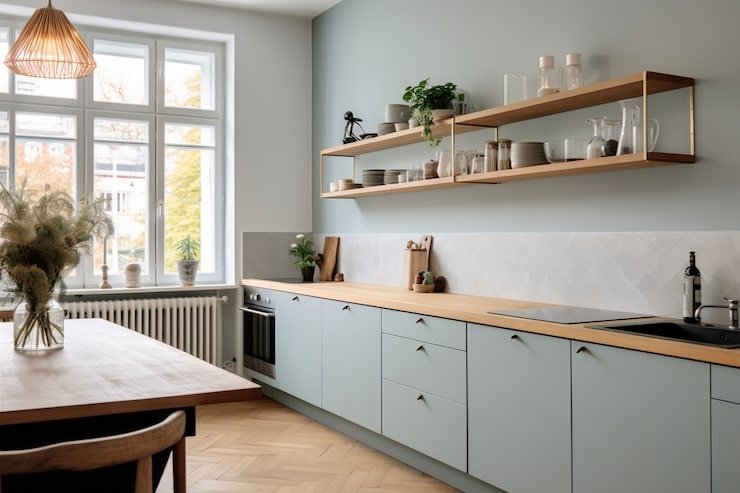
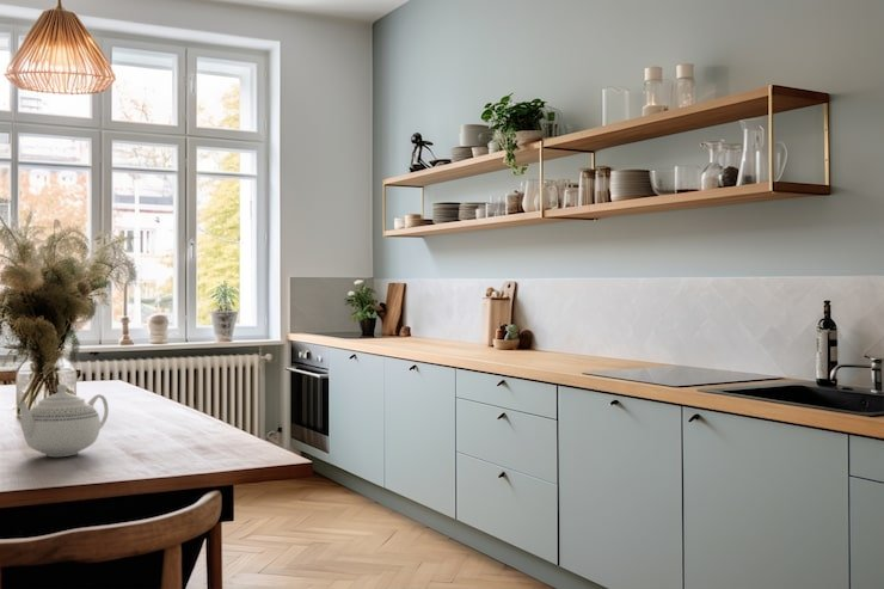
+ teapot (63, 418)
